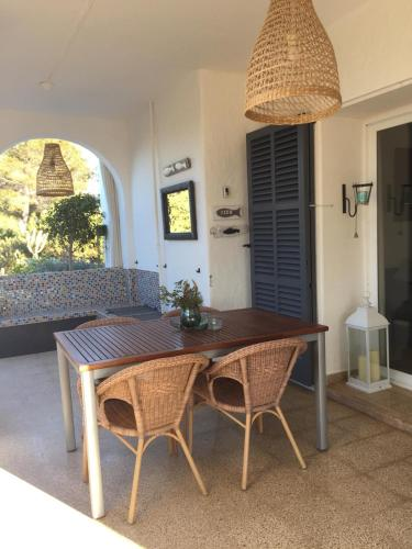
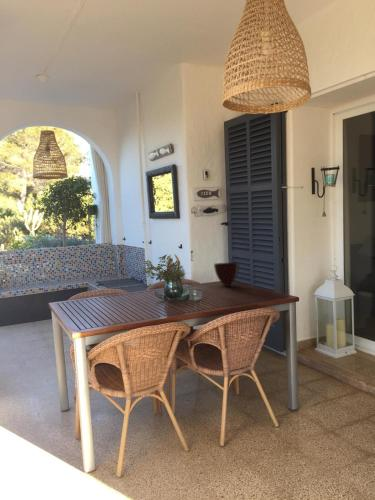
+ bowl (227, 273)
